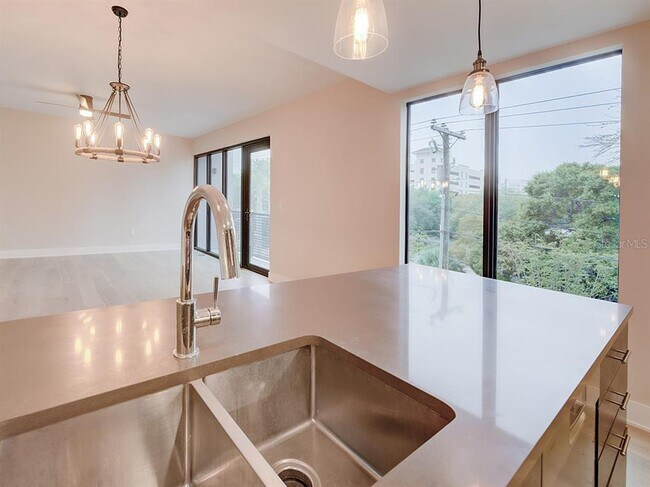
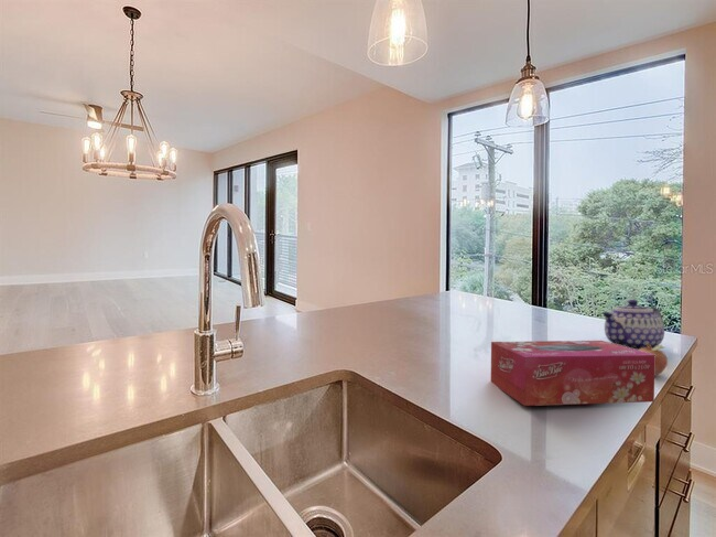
+ tissue box (566, 369)
+ teapot (632, 323)
+ fruit (654, 358)
